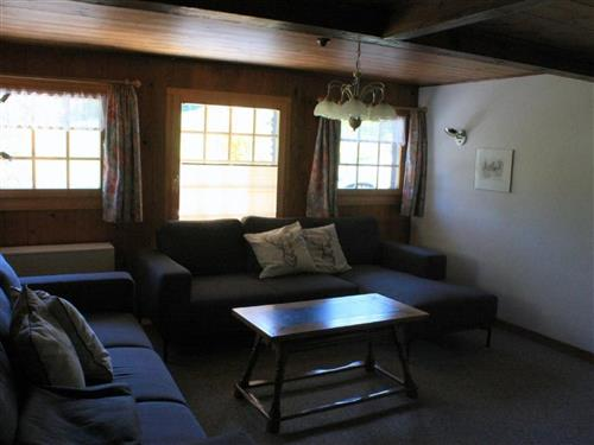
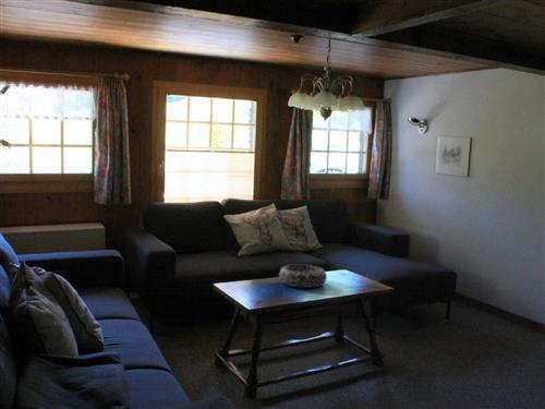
+ decorative bowl (302, 276)
